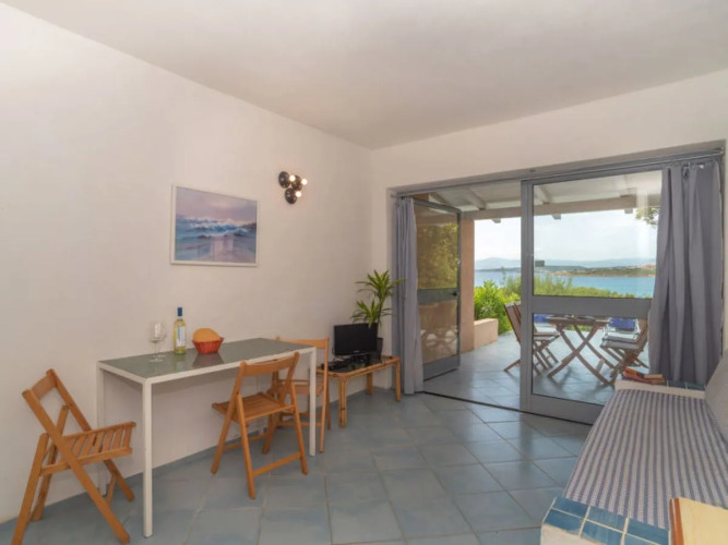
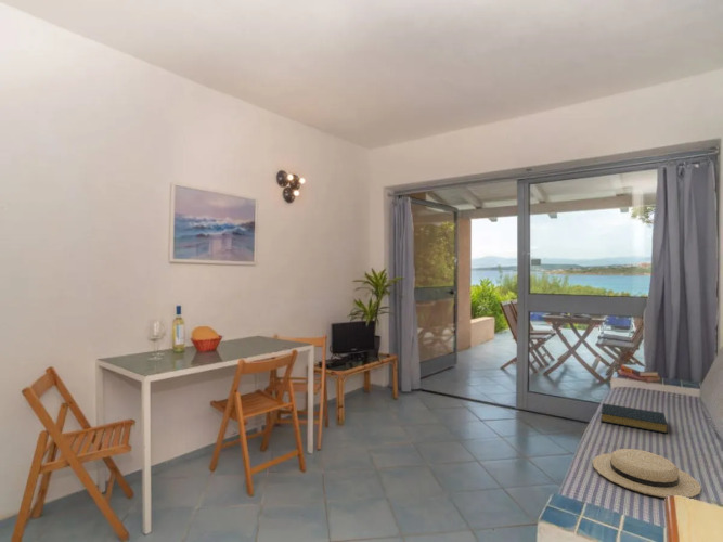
+ sunhat (643, 466)
+ hardback book (632, 416)
